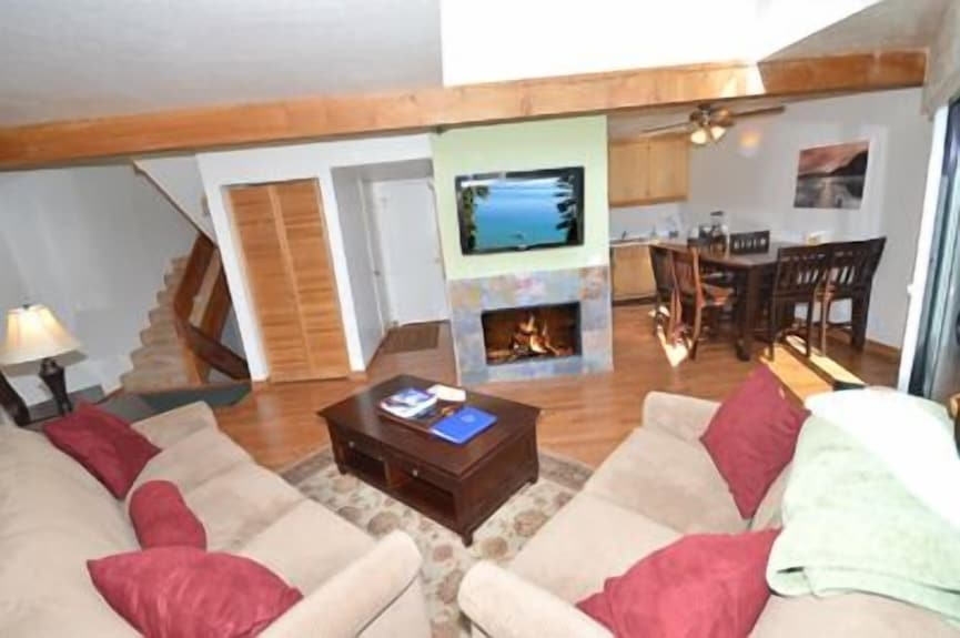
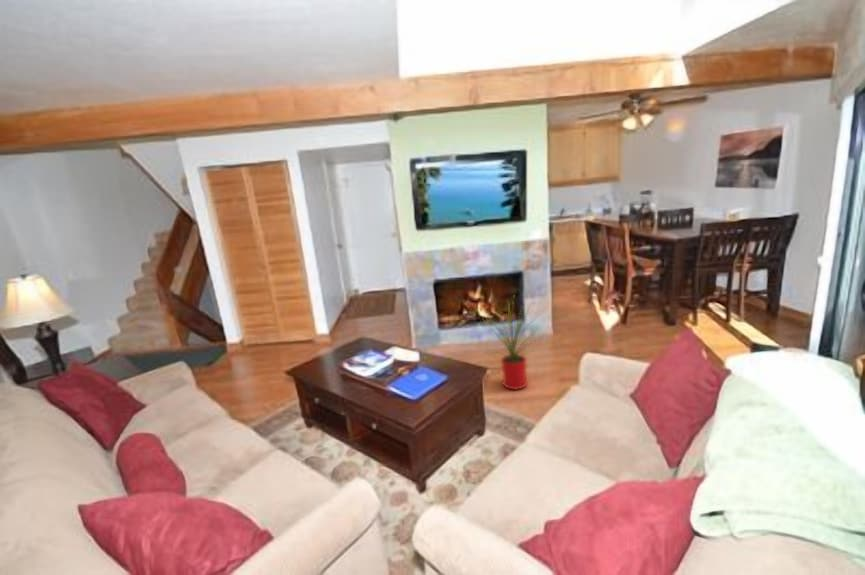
+ house plant (513, 342)
